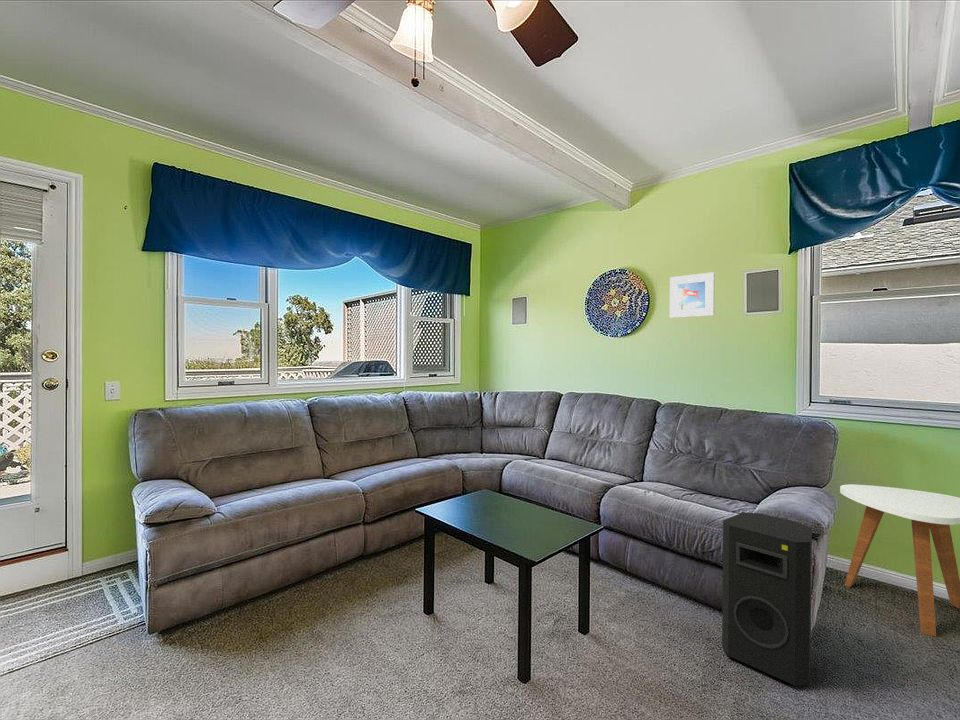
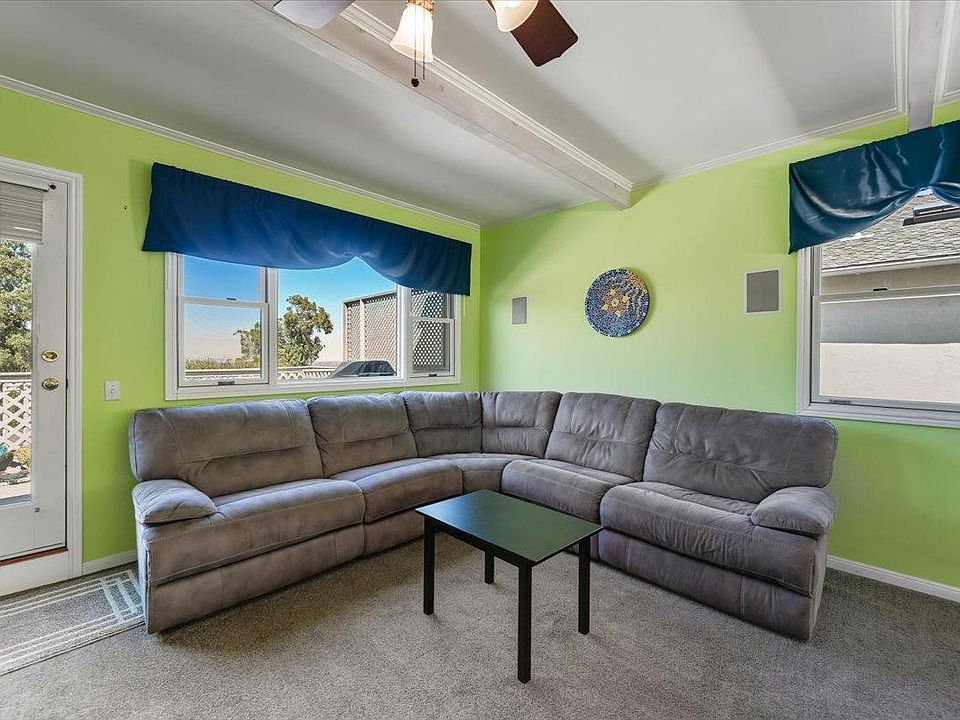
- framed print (691, 295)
- side table (914, 553)
- speaker (769, 592)
